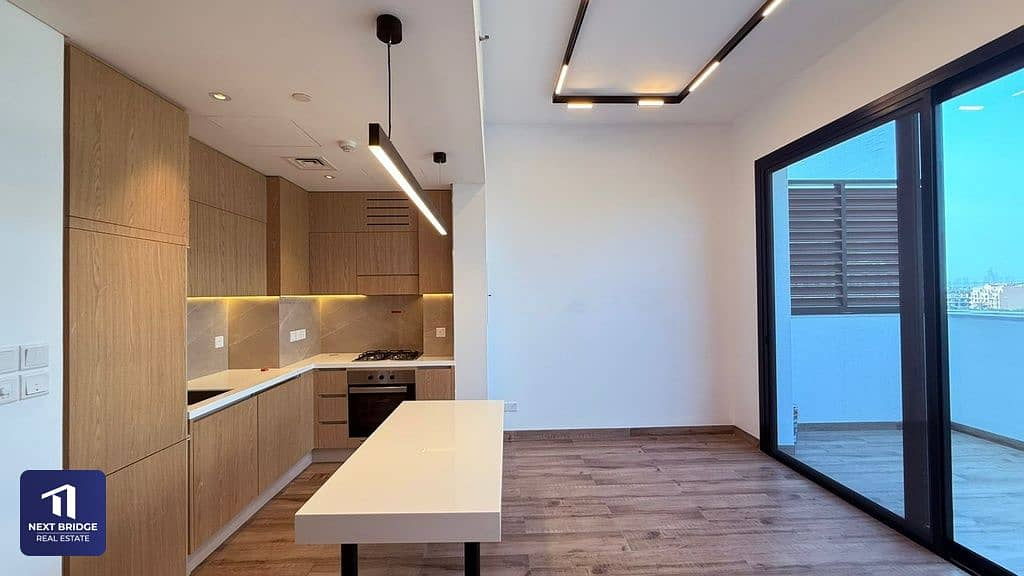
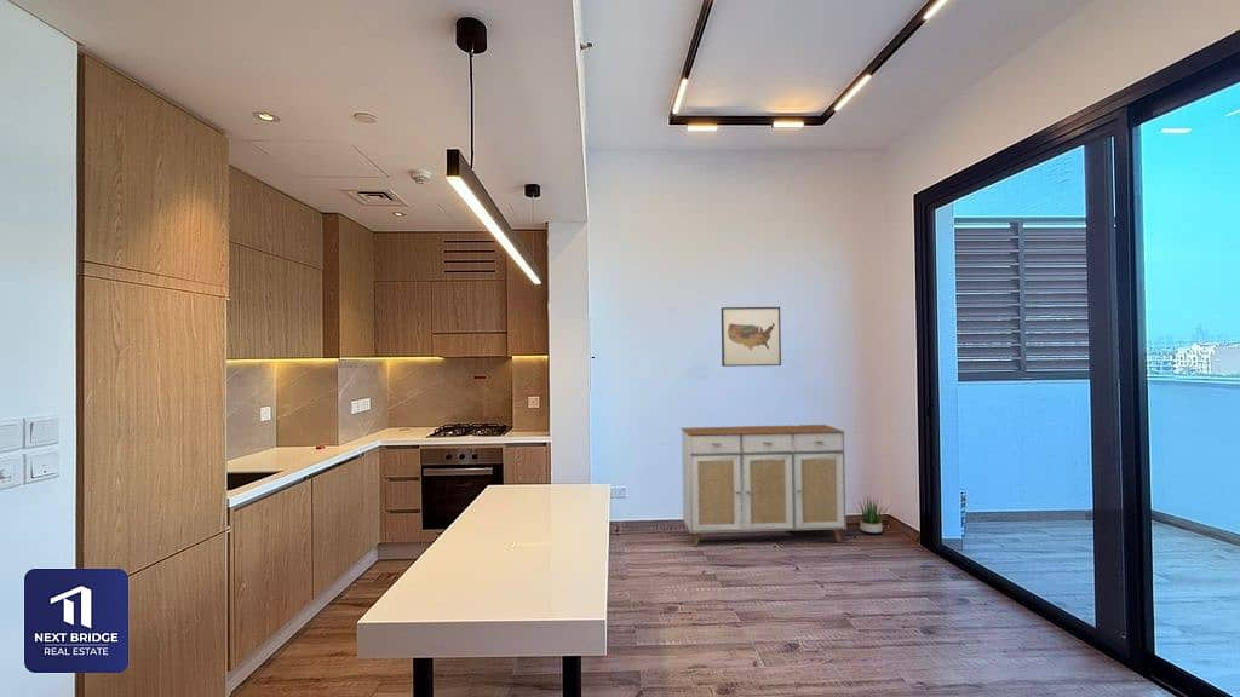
+ potted plant (871, 514)
+ sideboard (760, 483)
+ wall art (751, 336)
